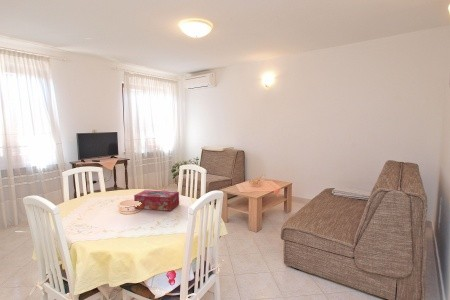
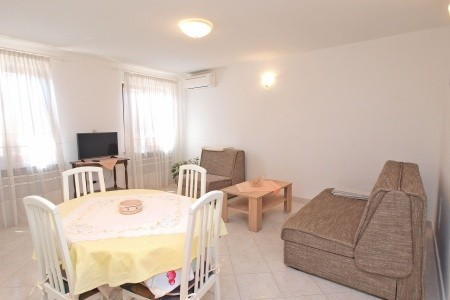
- tissue box (157, 199)
